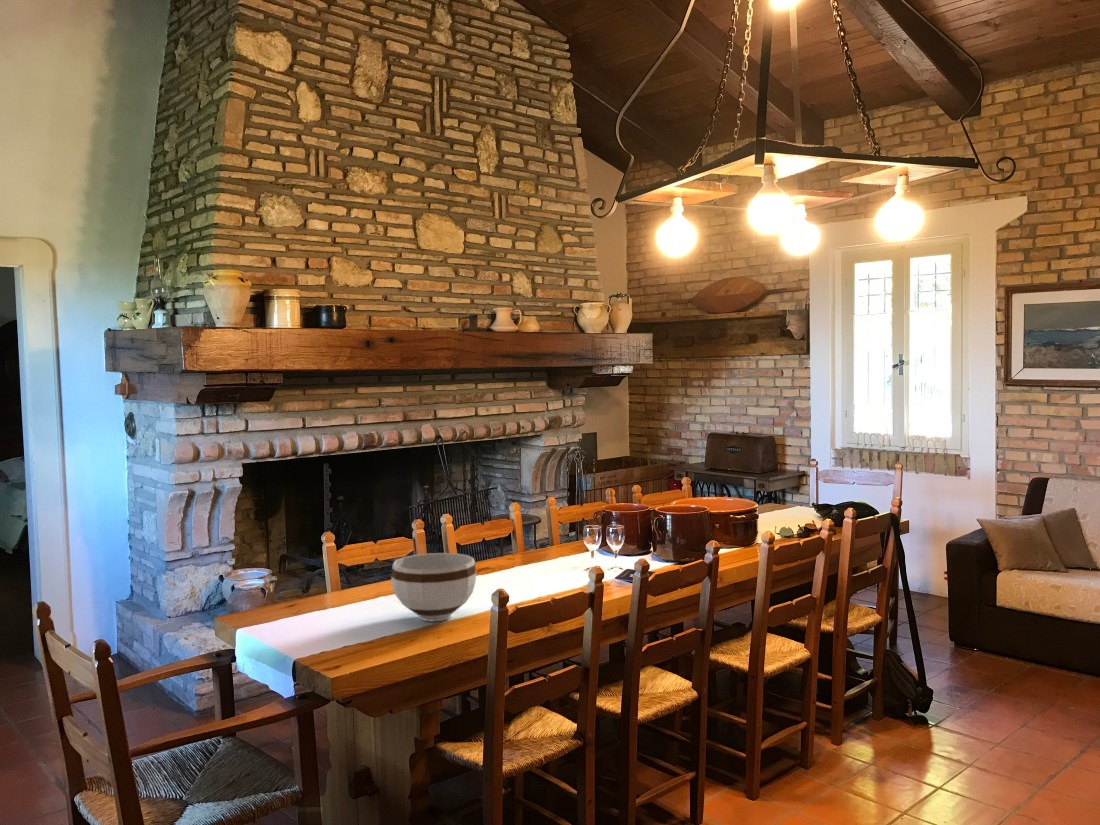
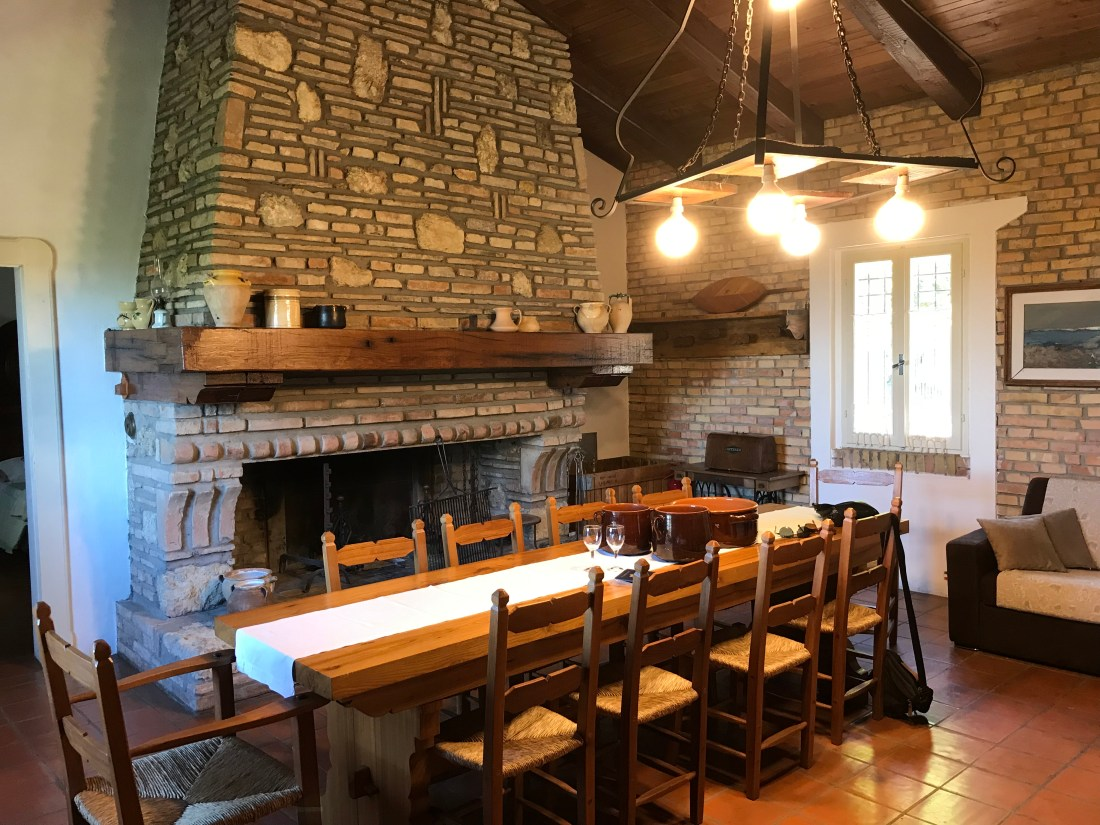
- bowl (434, 589)
